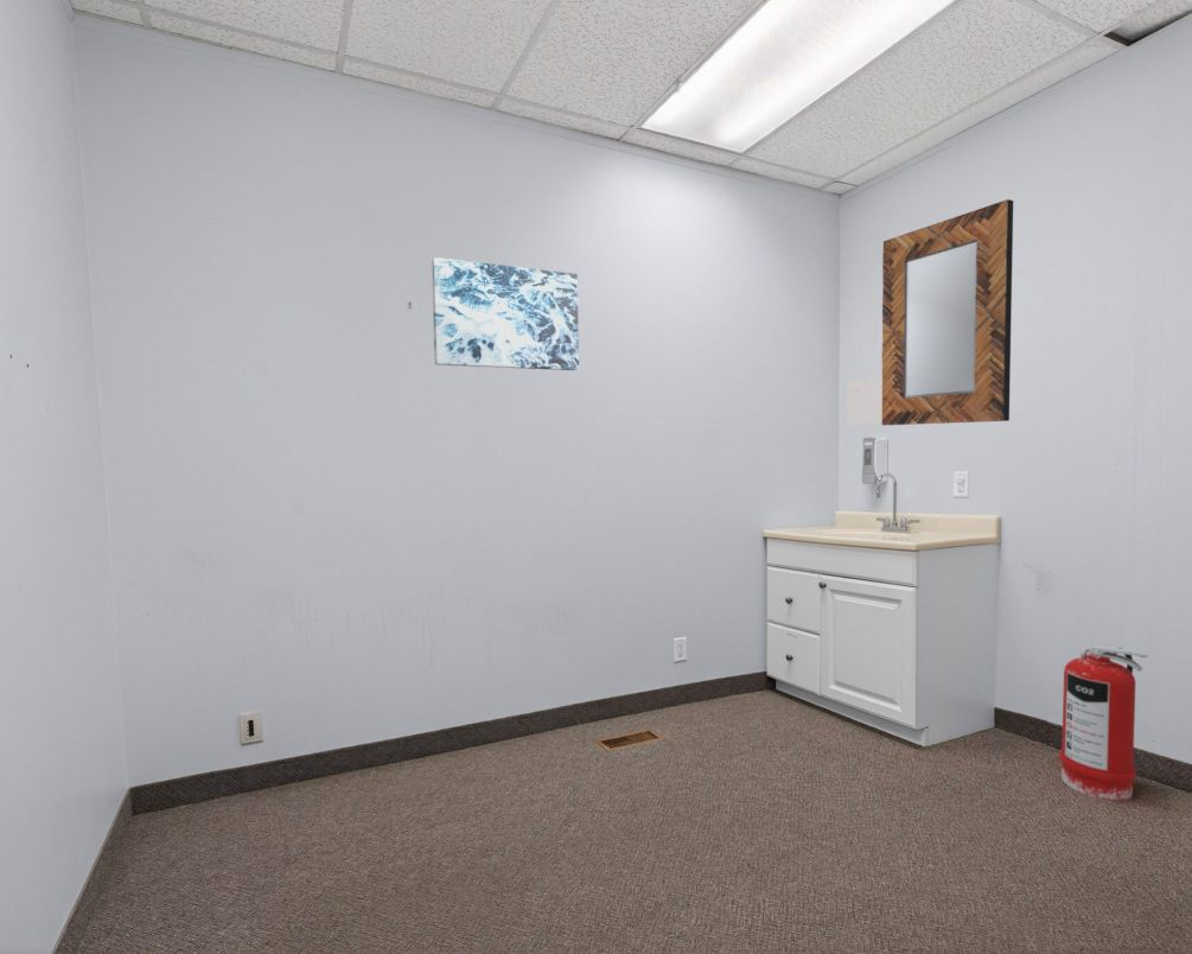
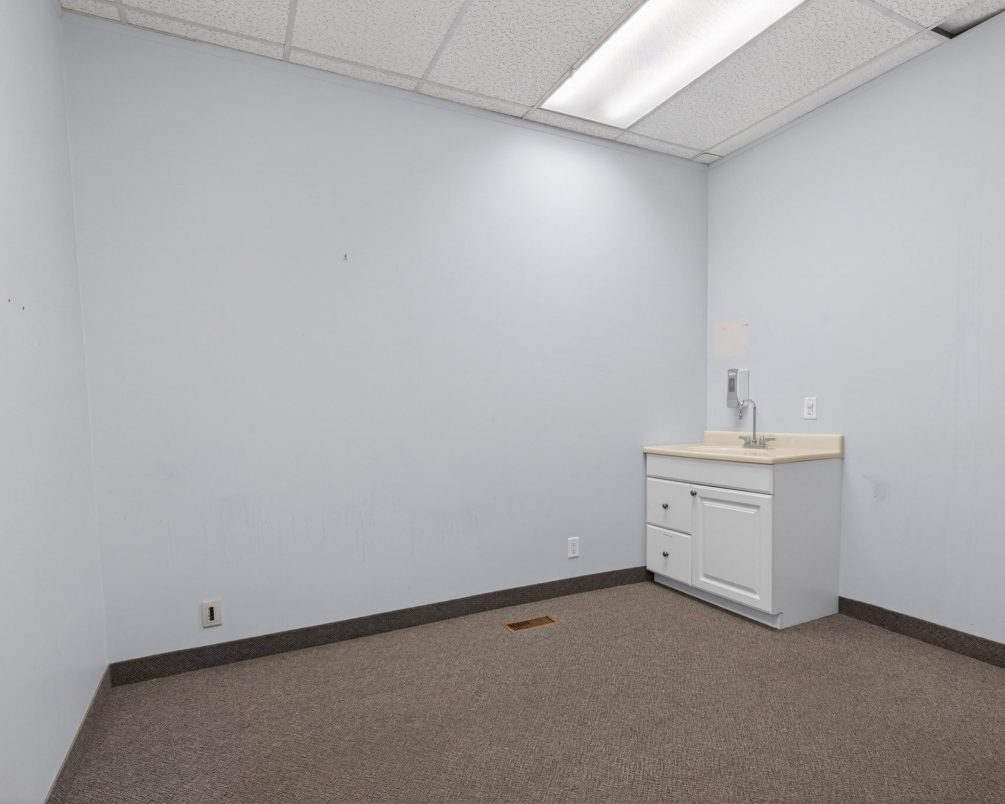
- home mirror (941, 323)
- wall art (509, 317)
- fire extinguisher (1110, 714)
